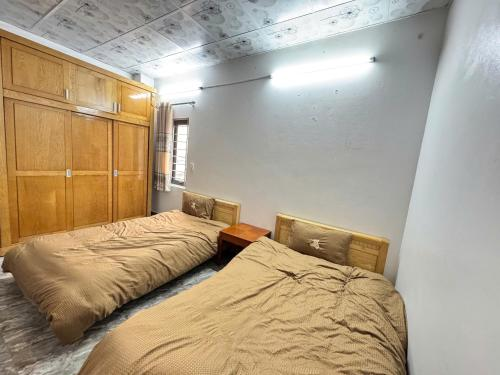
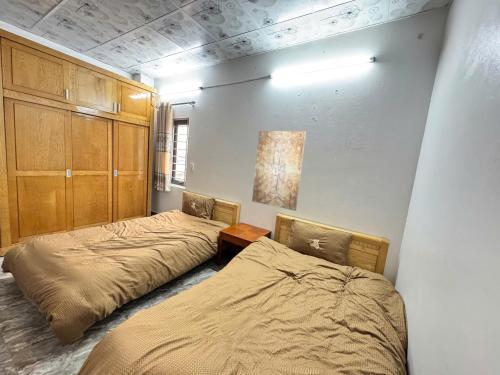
+ wall art (276, 169)
